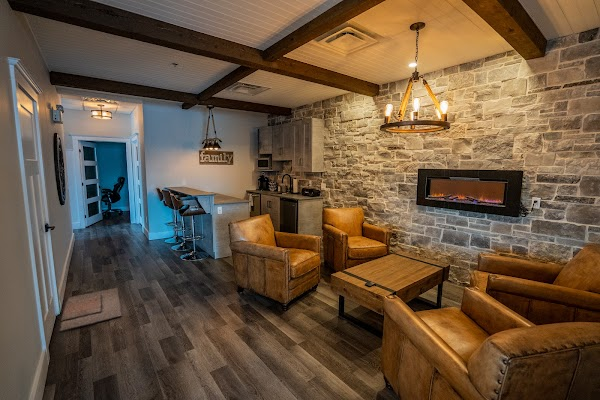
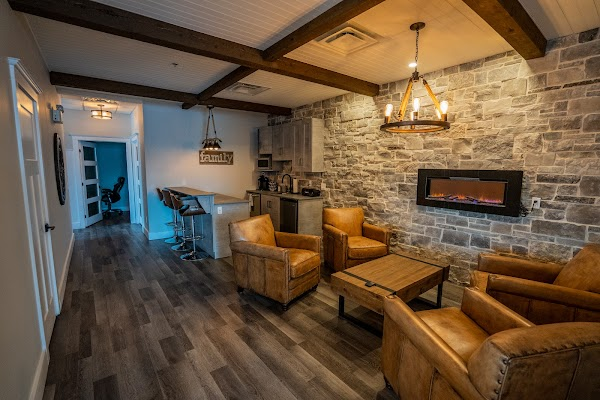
- doormat (92, 305)
